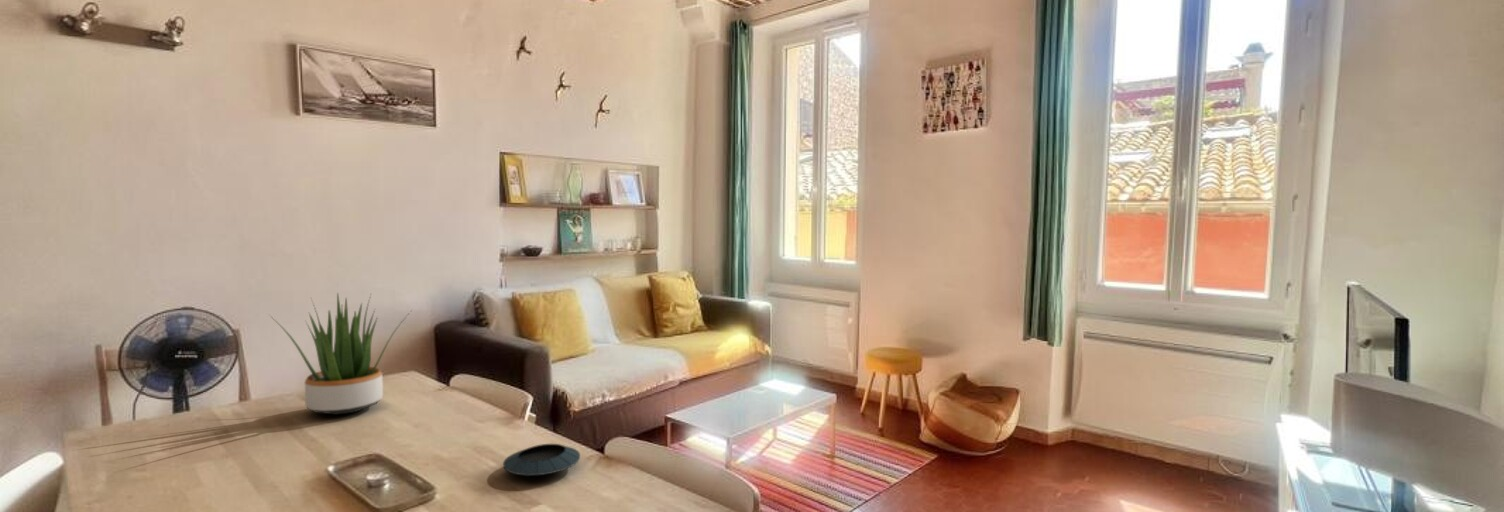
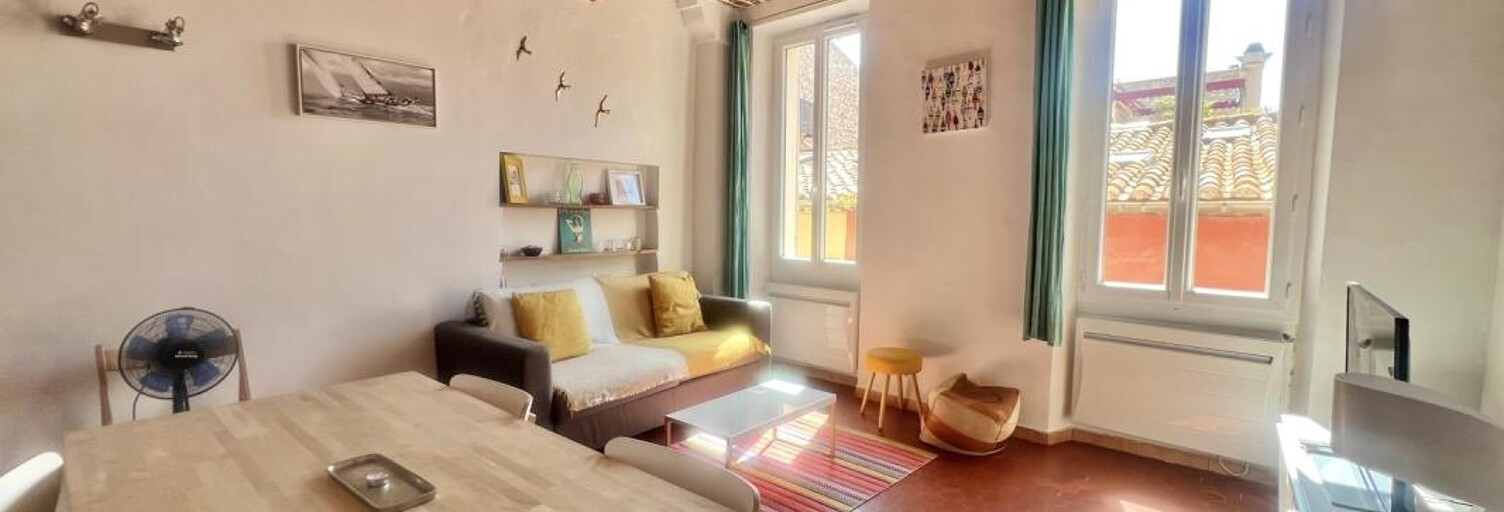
- potted plant (343, 352)
- saucer (542, 457)
